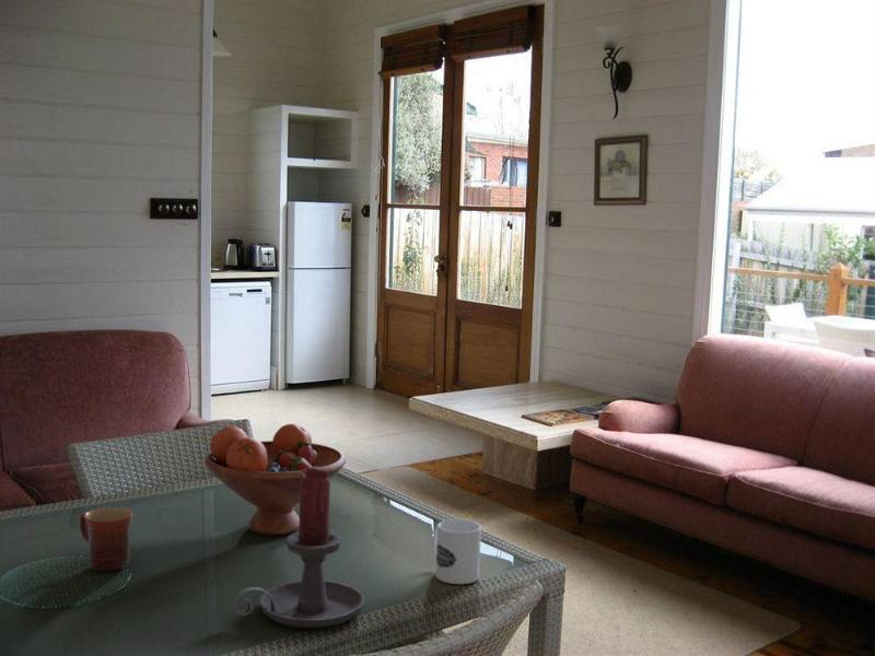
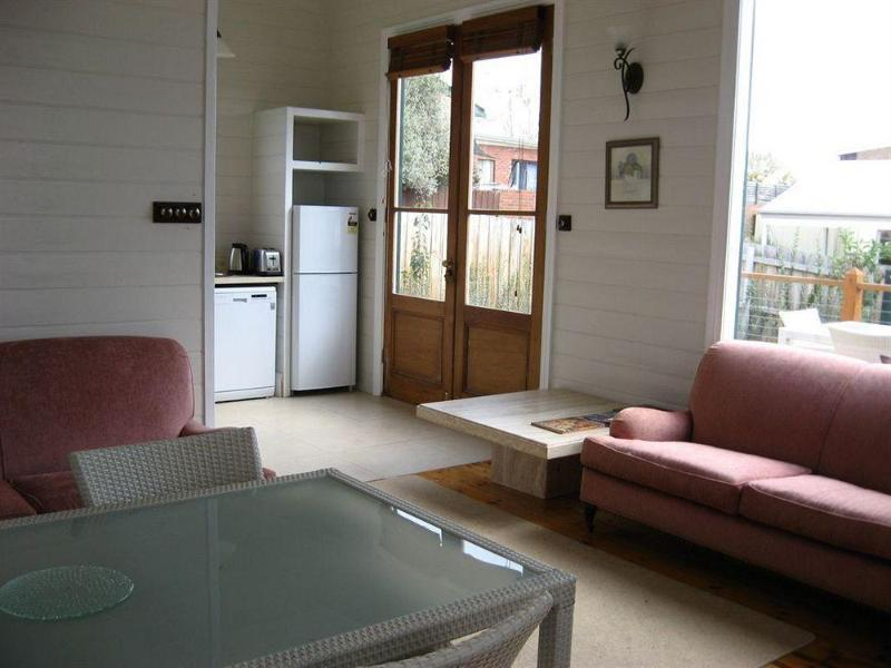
- mug (453, 548)
- mug (103, 538)
- candle holder (299, 542)
- fruit bowl (276, 478)
